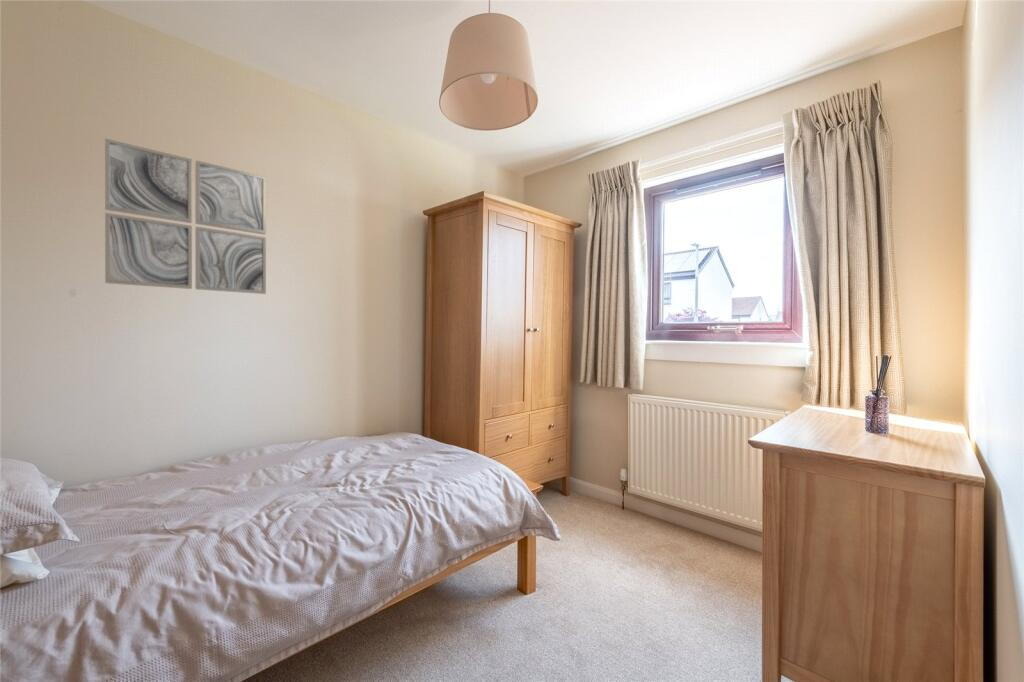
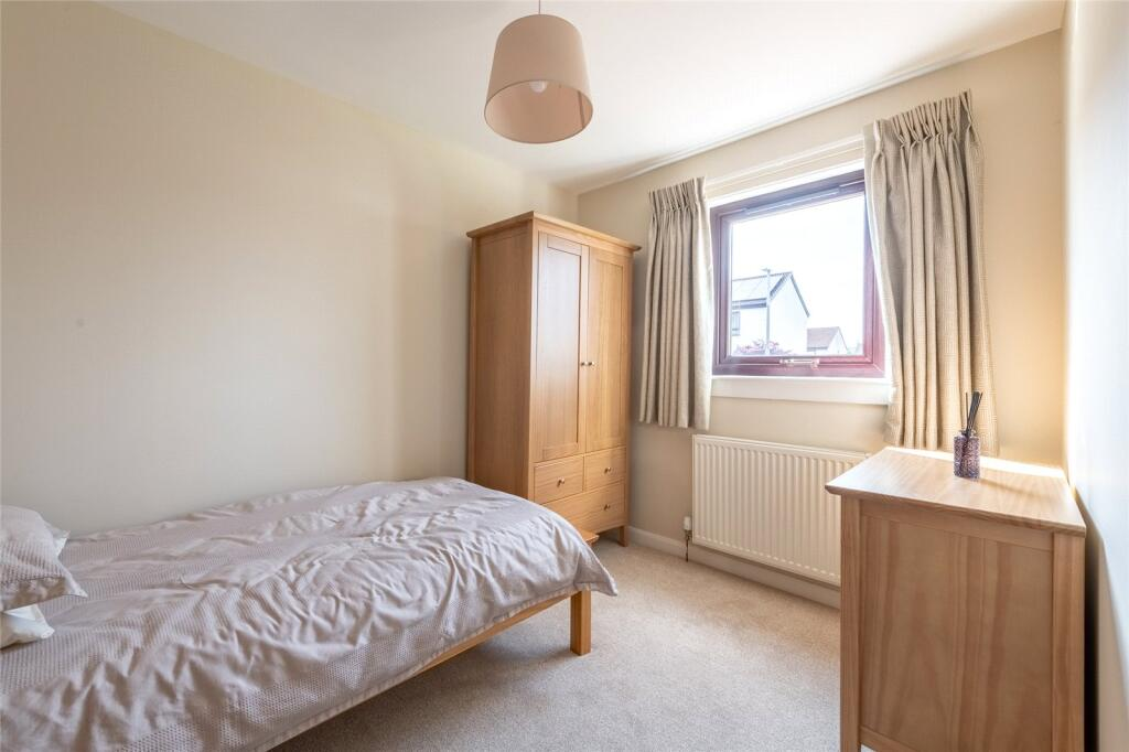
- wall art (195, 223)
